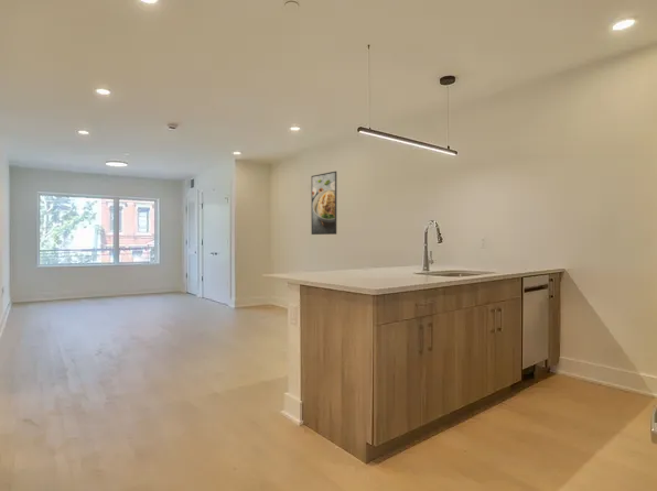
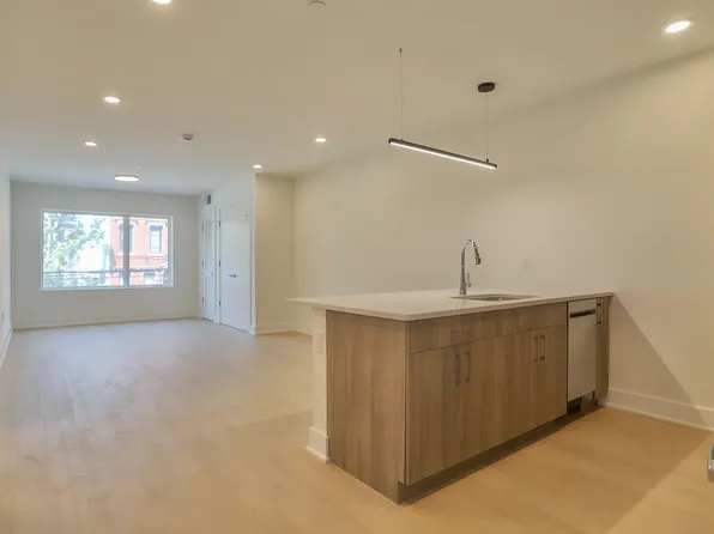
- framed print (323, 204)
